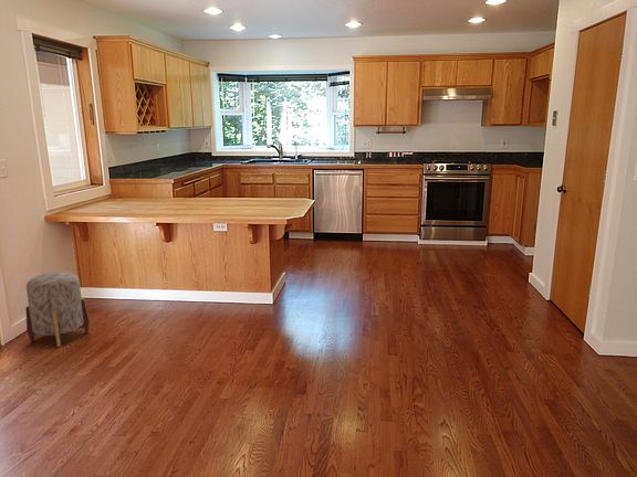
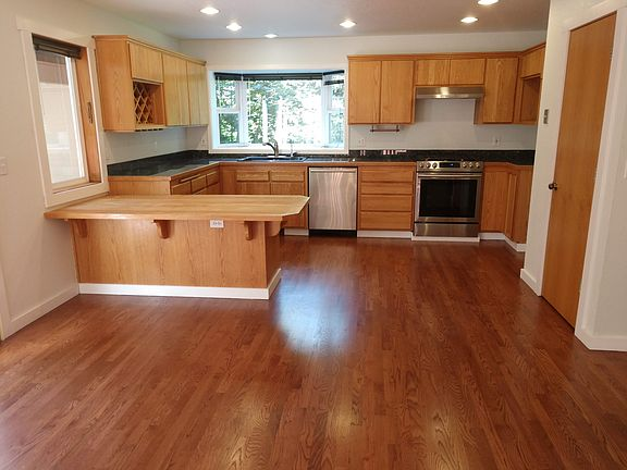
- stool (55, 306)
